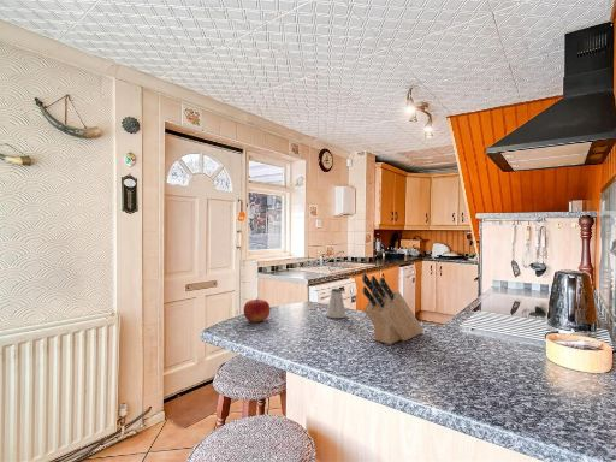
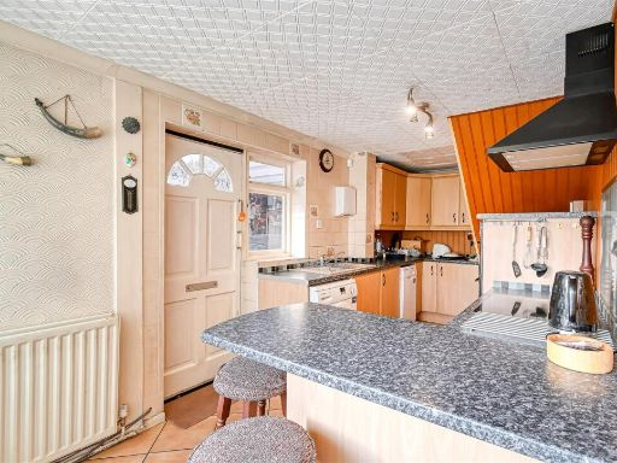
- fruit (256, 308)
- saltshaker (336, 302)
- knife block (391, 304)
